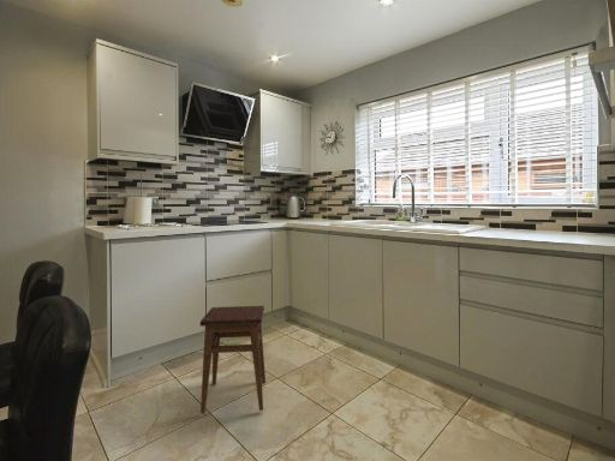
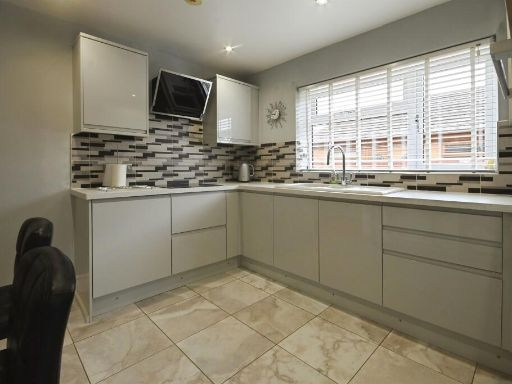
- stool (234, 351)
